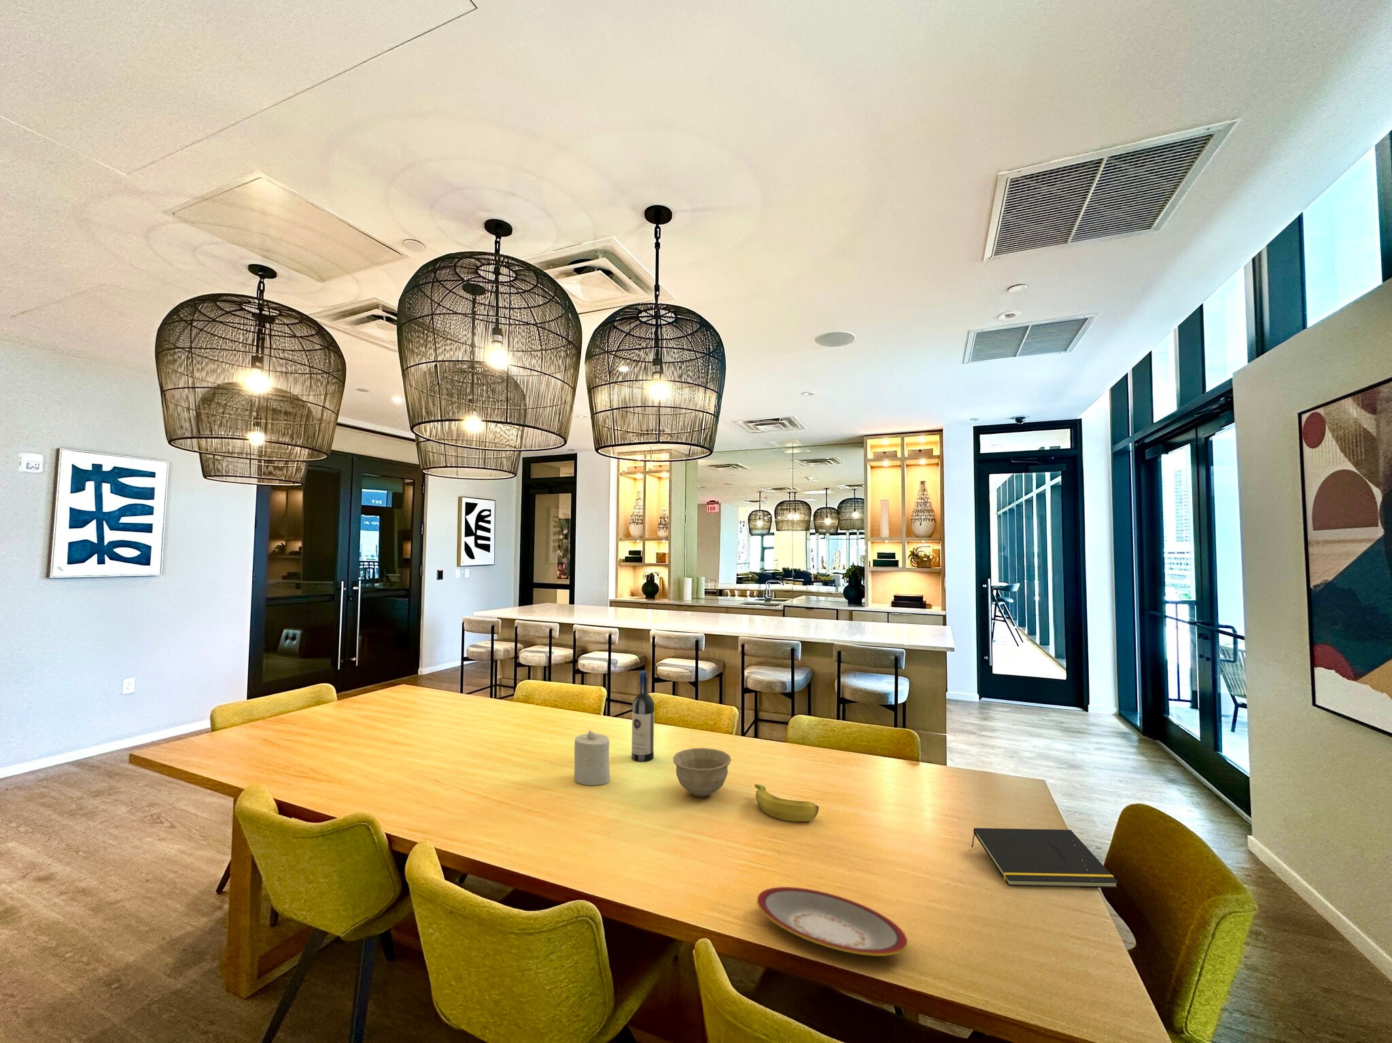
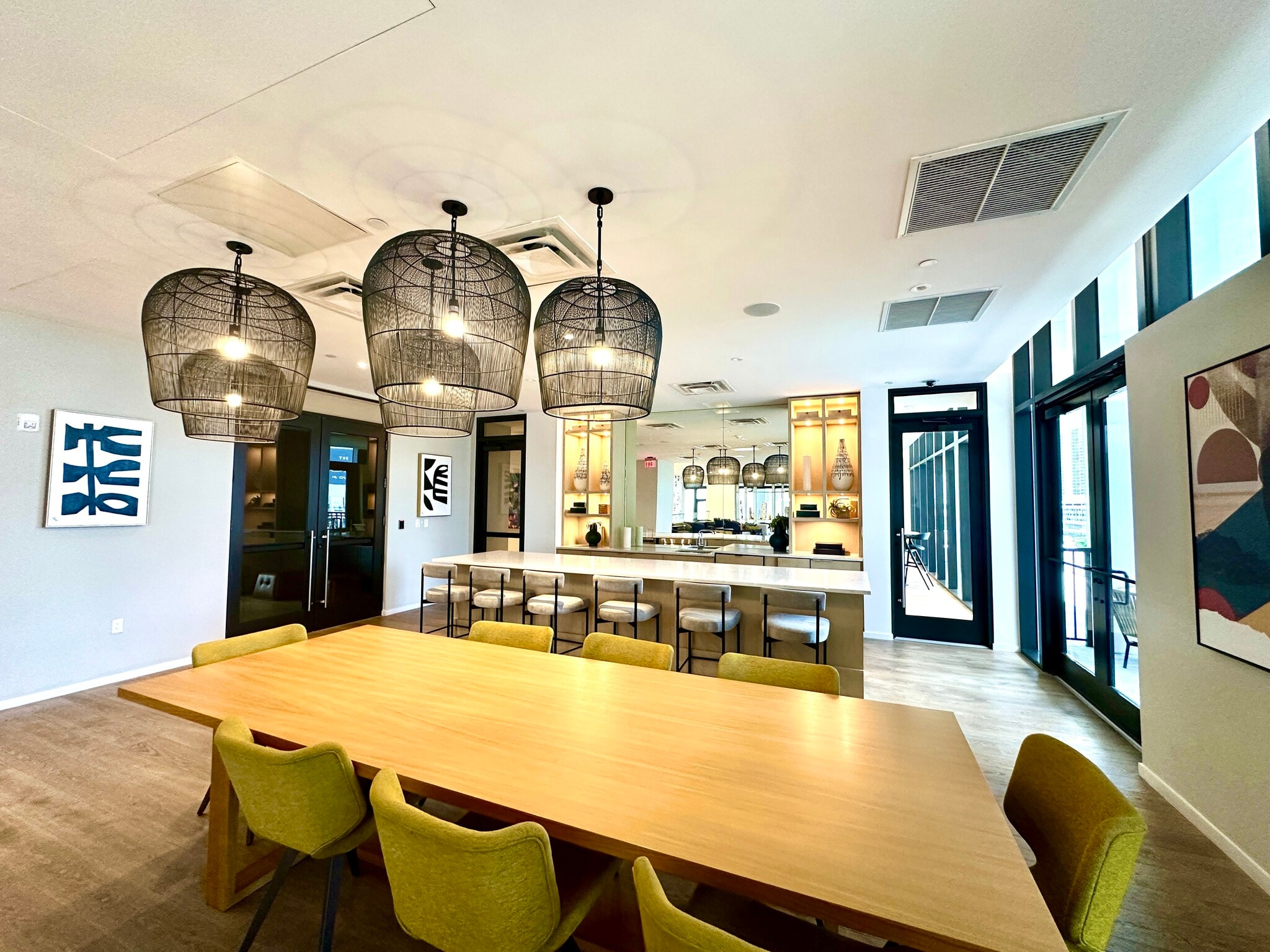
- wine bottle (643, 713)
- bowl (701, 775)
- notepad (1041, 856)
- banana (784, 800)
- candle (593, 755)
- plate (828, 924)
